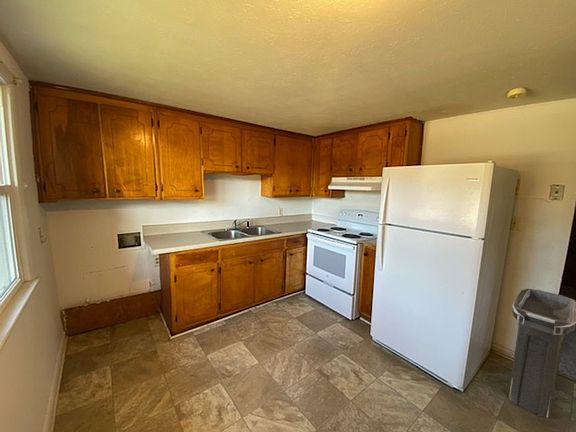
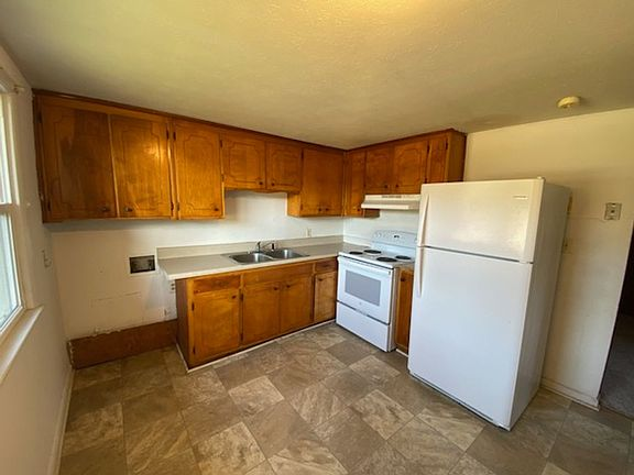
- trash can (538, 348)
